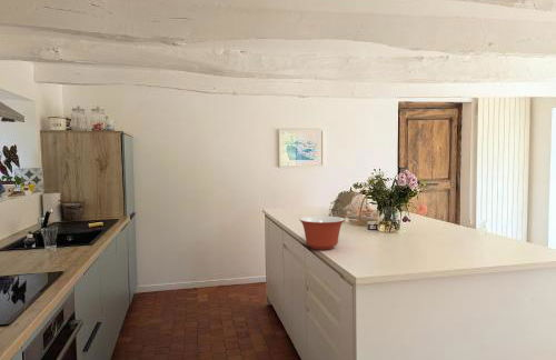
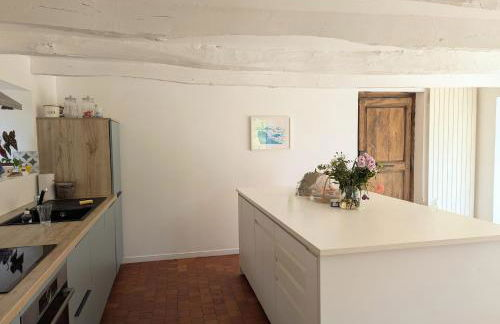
- mixing bowl (321, 232)
